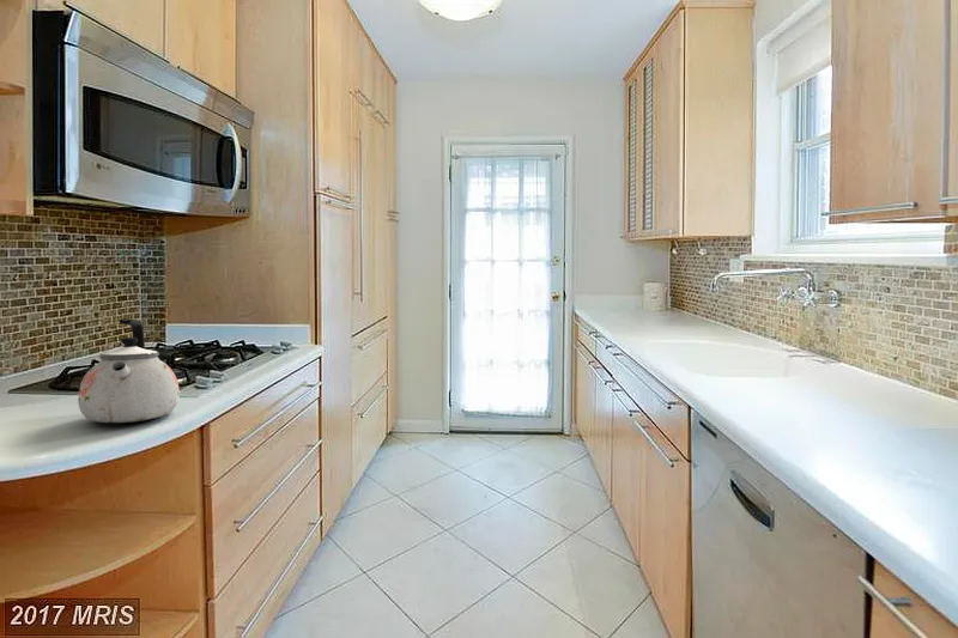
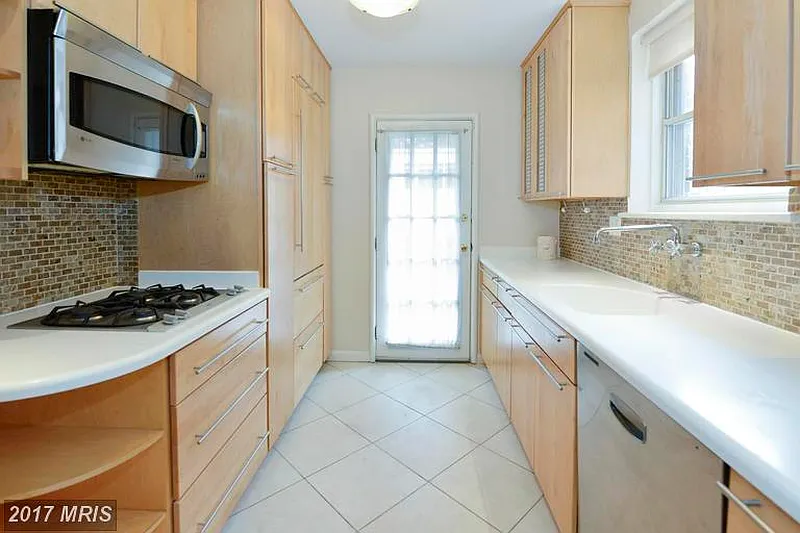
- kettle (129, 367)
